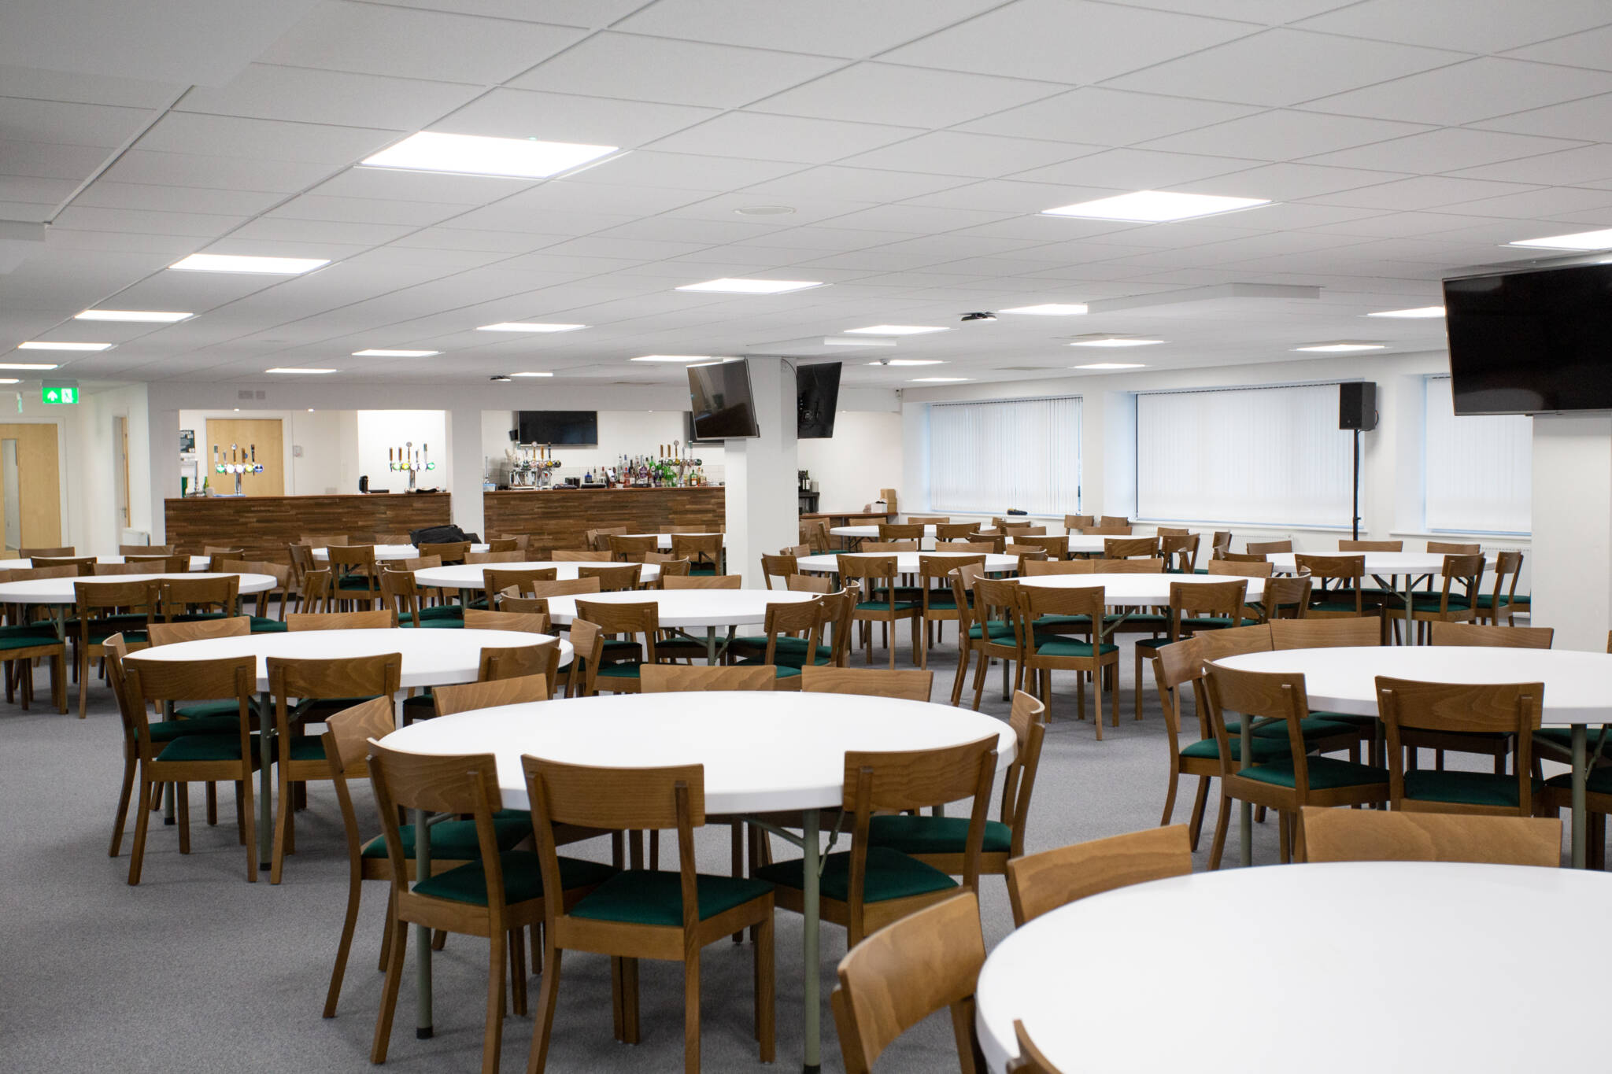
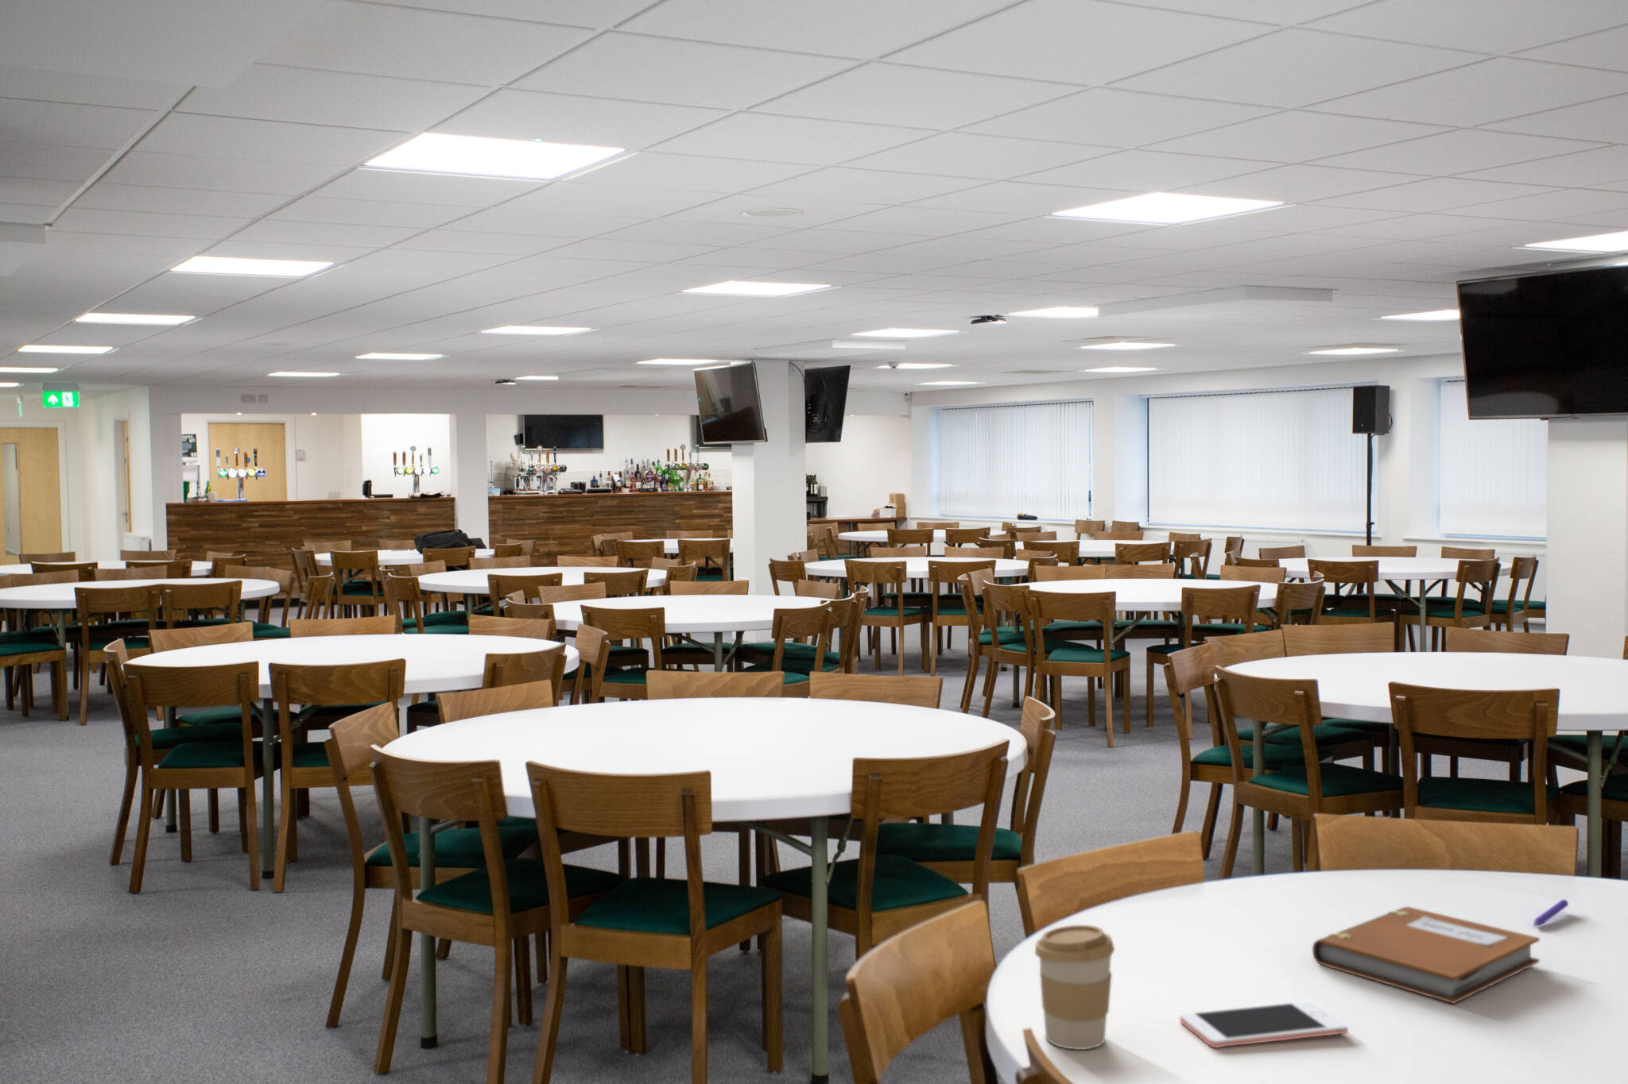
+ pen (1549, 912)
+ cell phone (1262, 1024)
+ notebook (1427, 948)
+ coffee cup (1074, 984)
